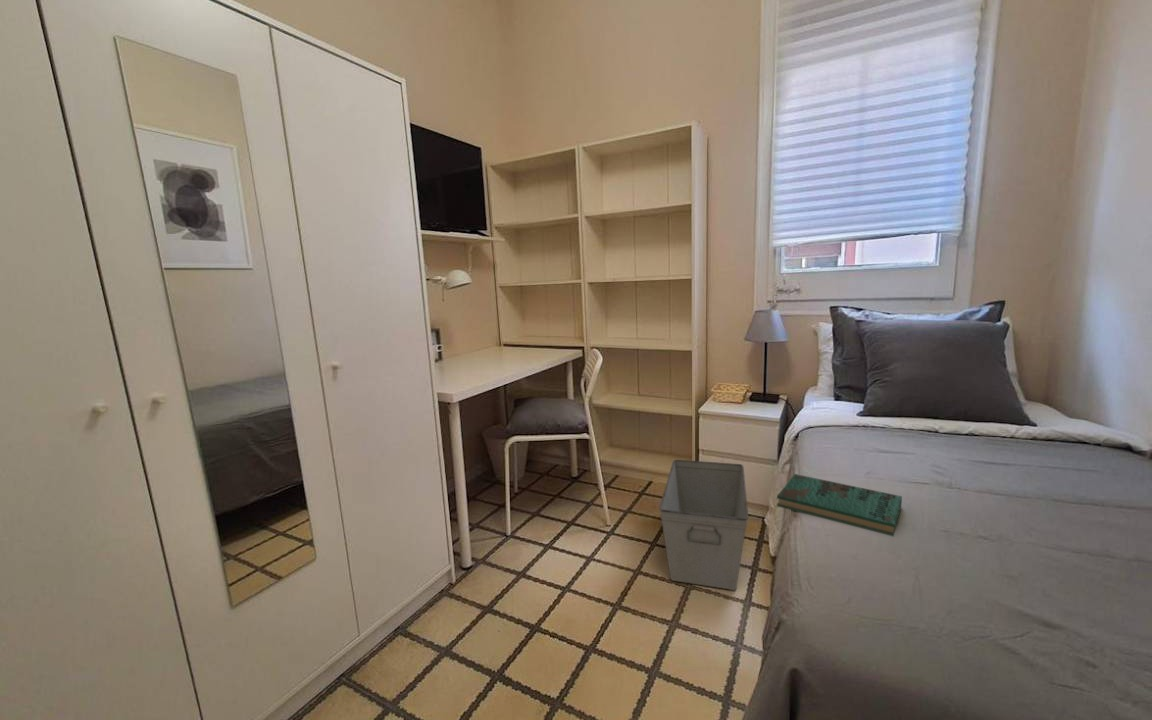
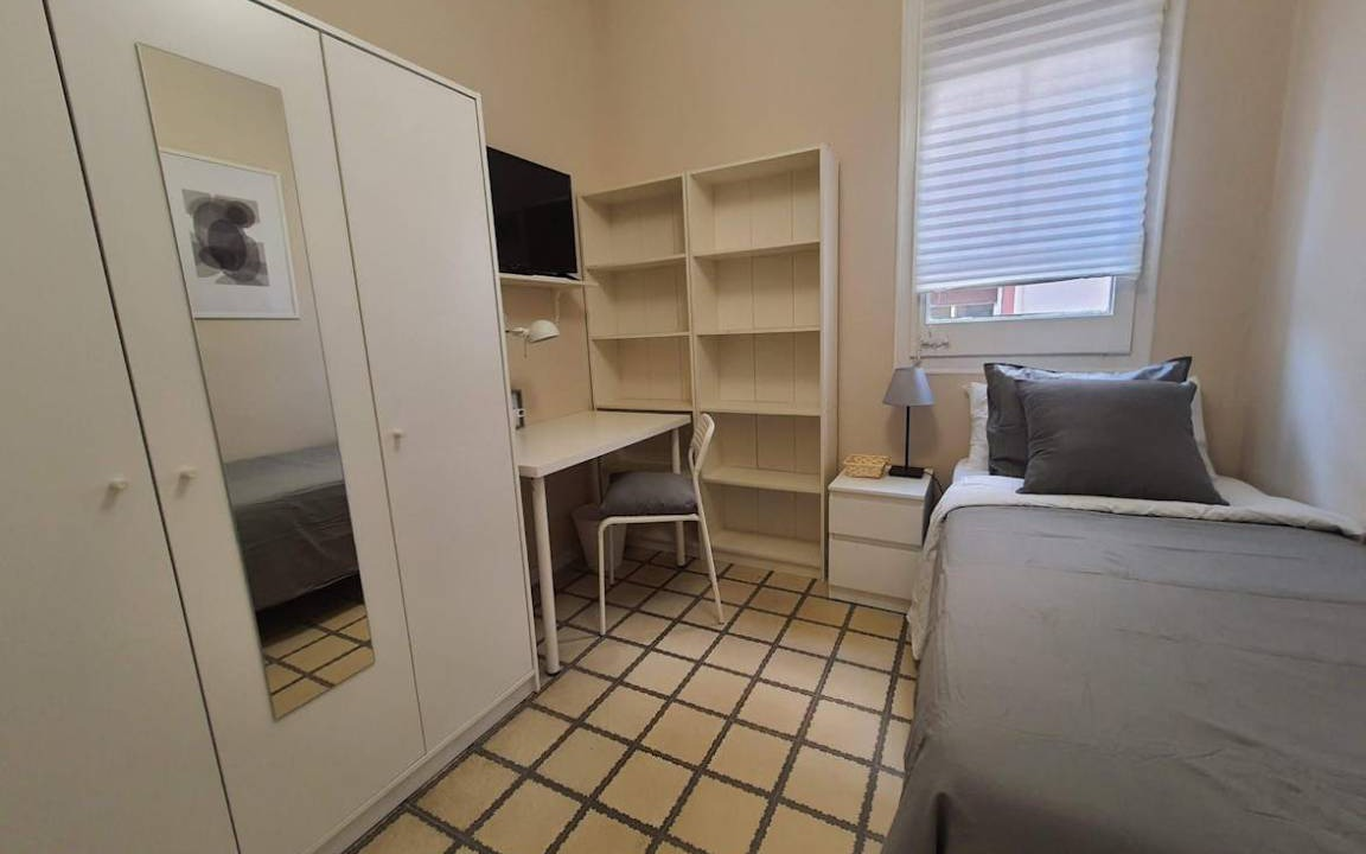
- book (838, 500)
- storage bin (705, 516)
